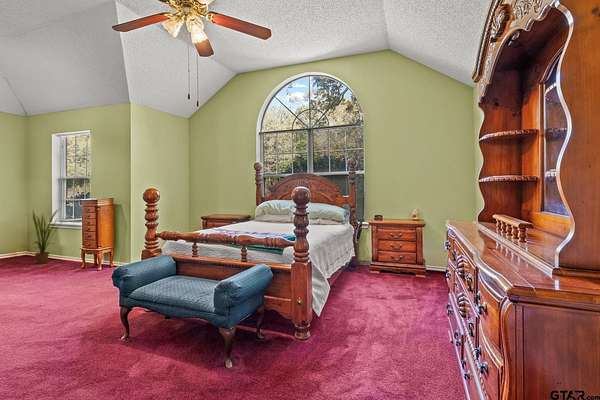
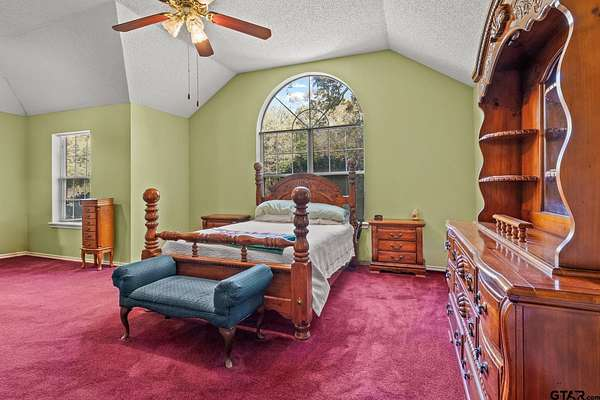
- house plant (44, 235)
